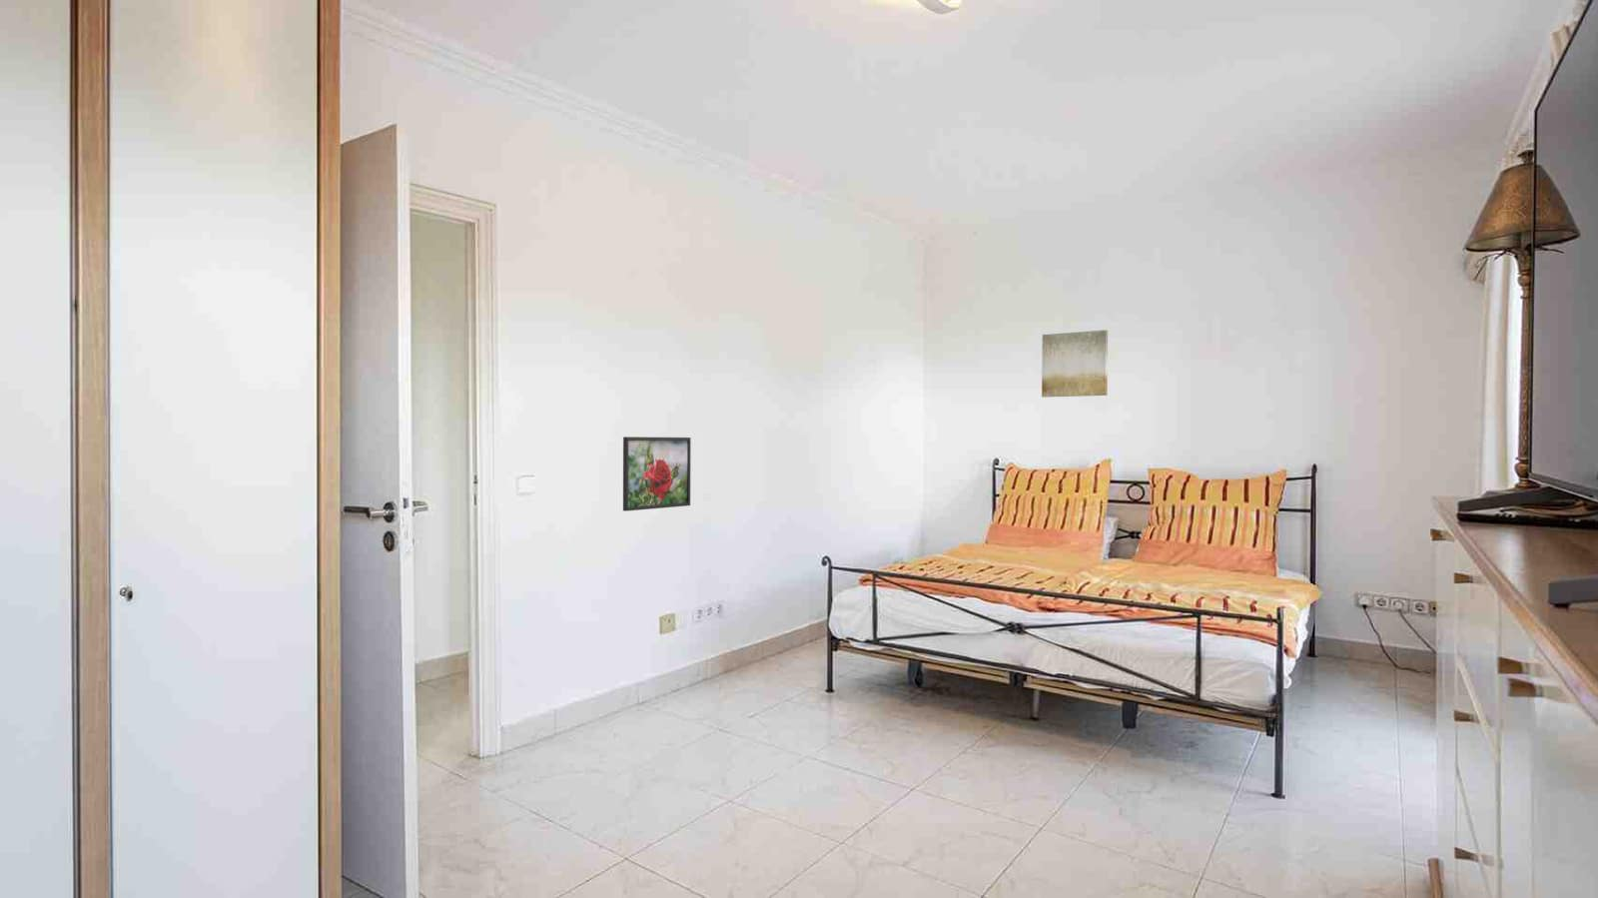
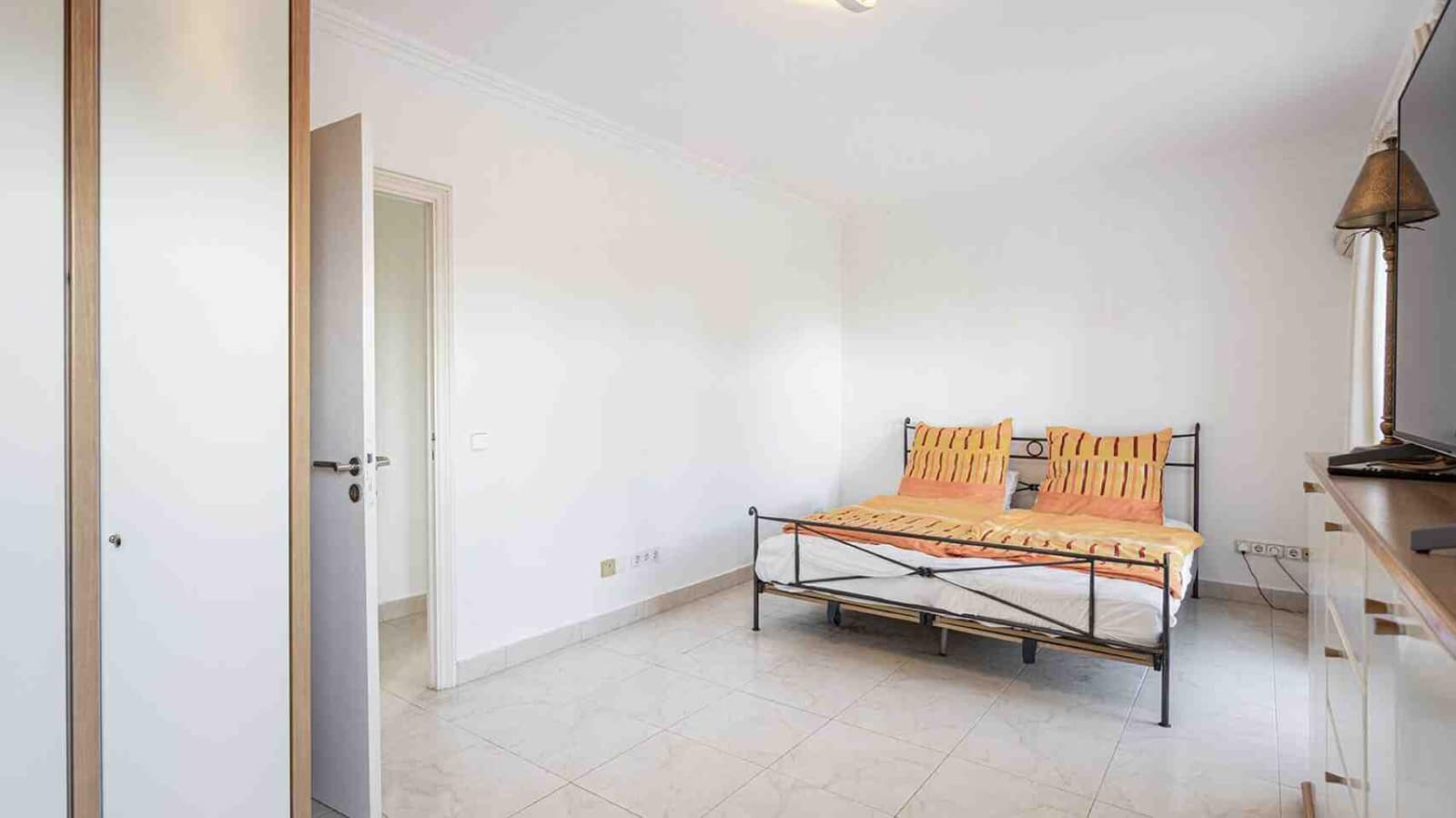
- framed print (659, 472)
- wall art (1073, 363)
